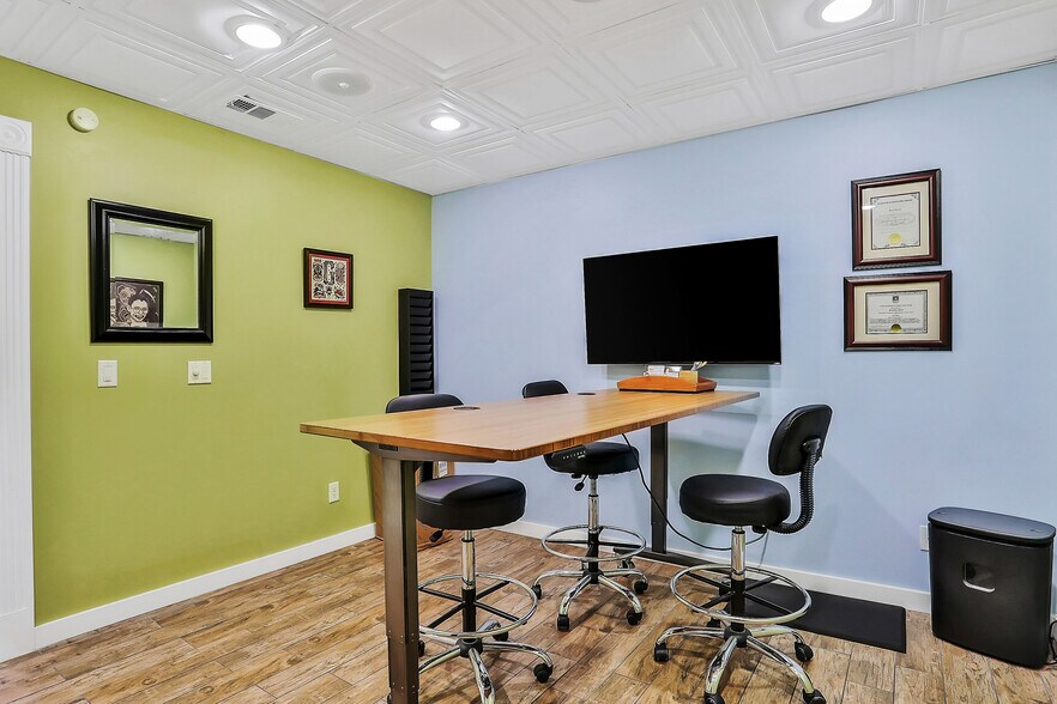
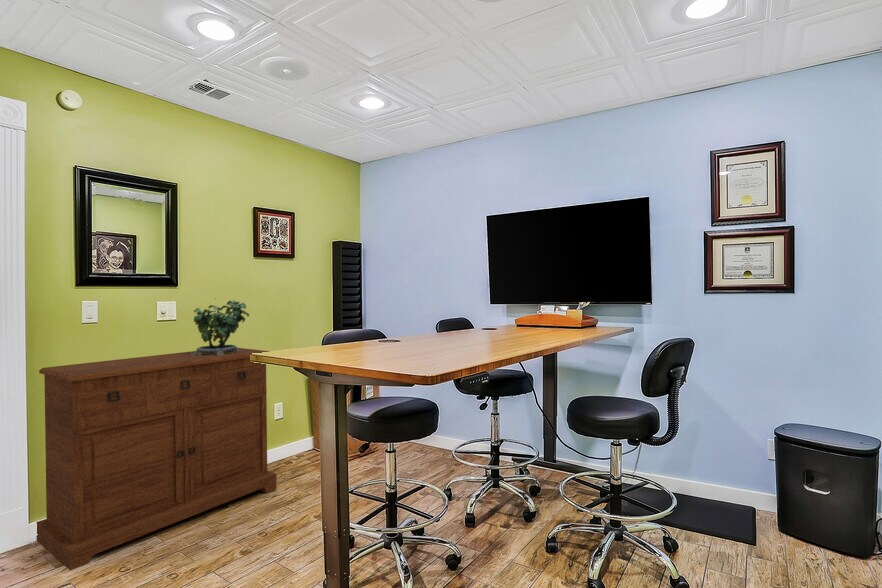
+ potted plant (221, 324)
+ sideboard (169, 435)
